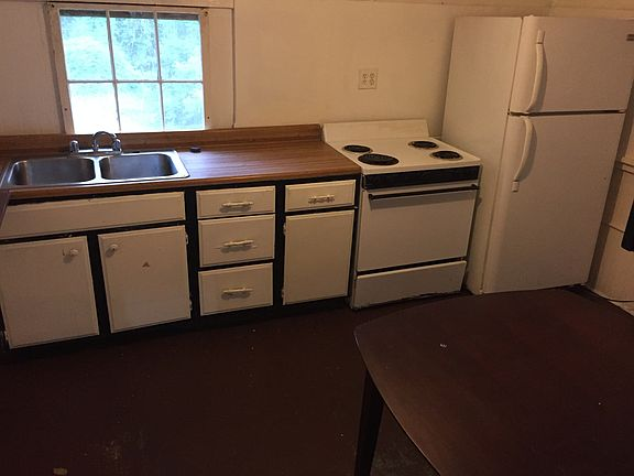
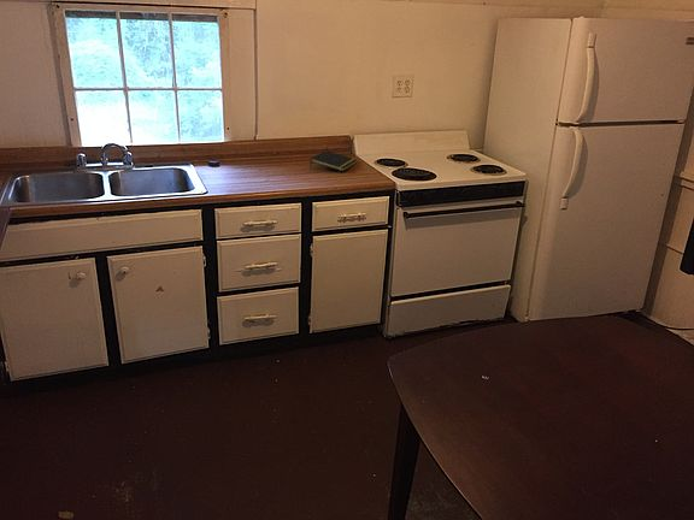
+ notepad (334, 160)
